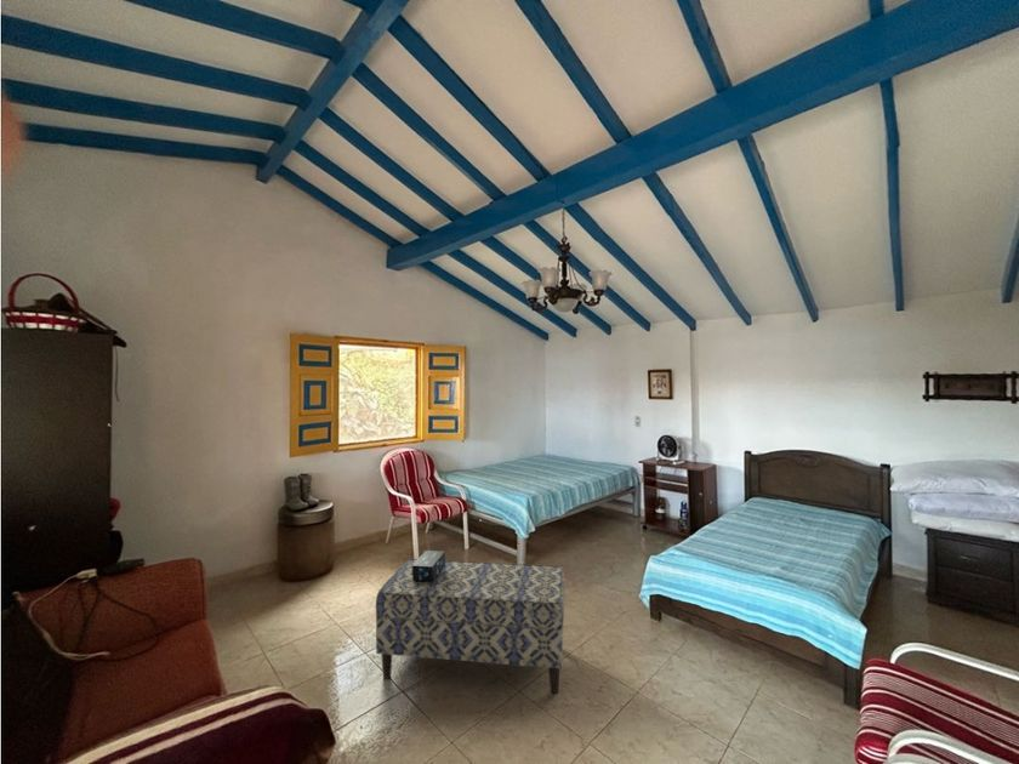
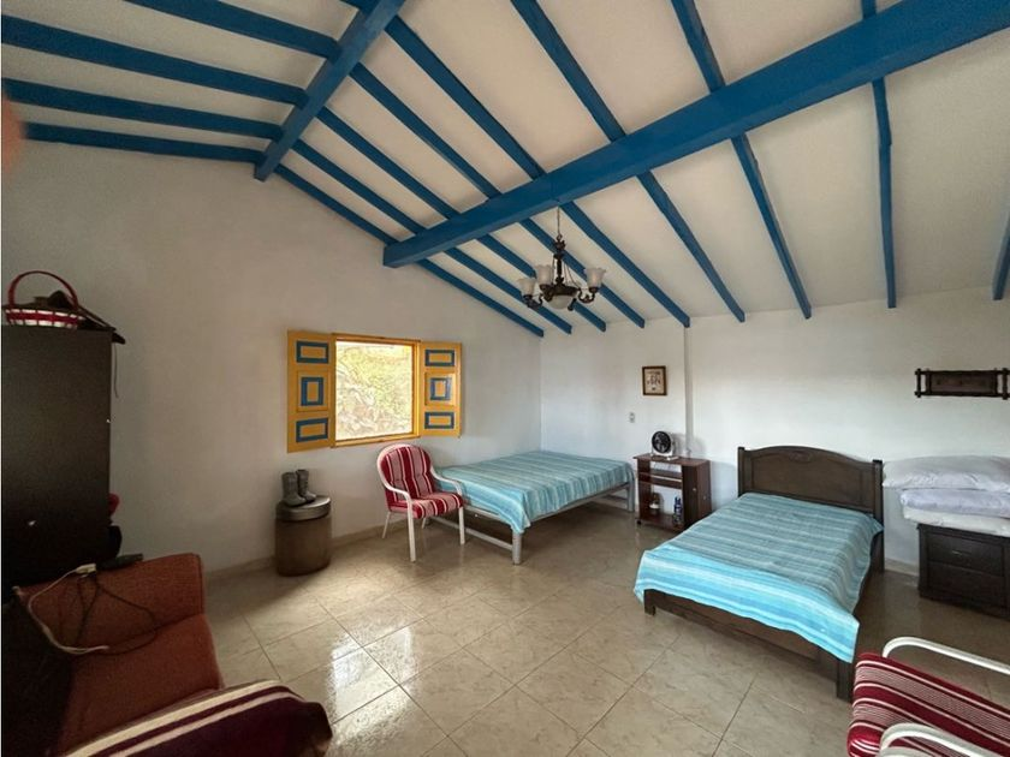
- decorative box (429, 566)
- bench (476, 620)
